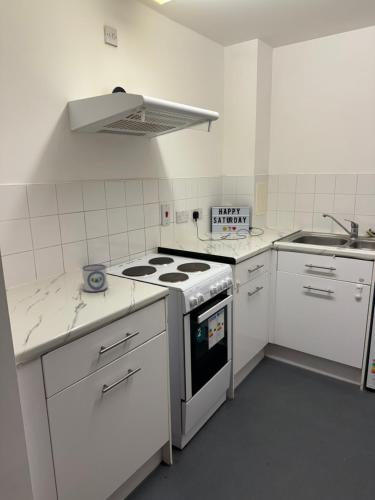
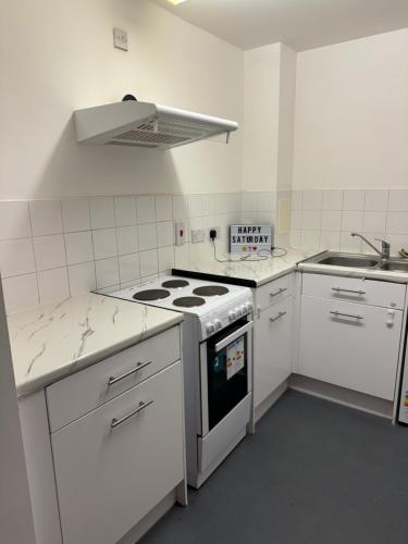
- mug (92, 276)
